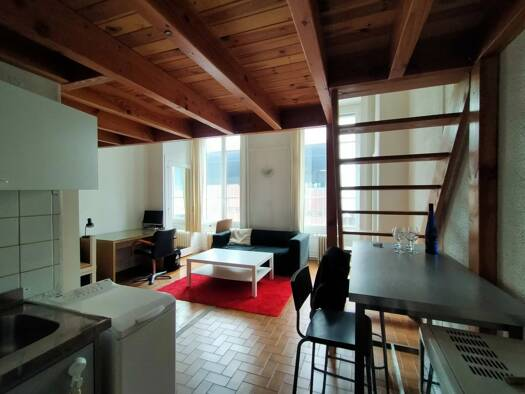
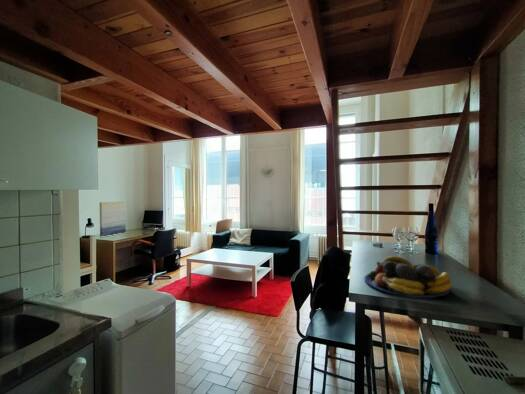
+ wall art (113, 218)
+ fruit bowl (403, 270)
